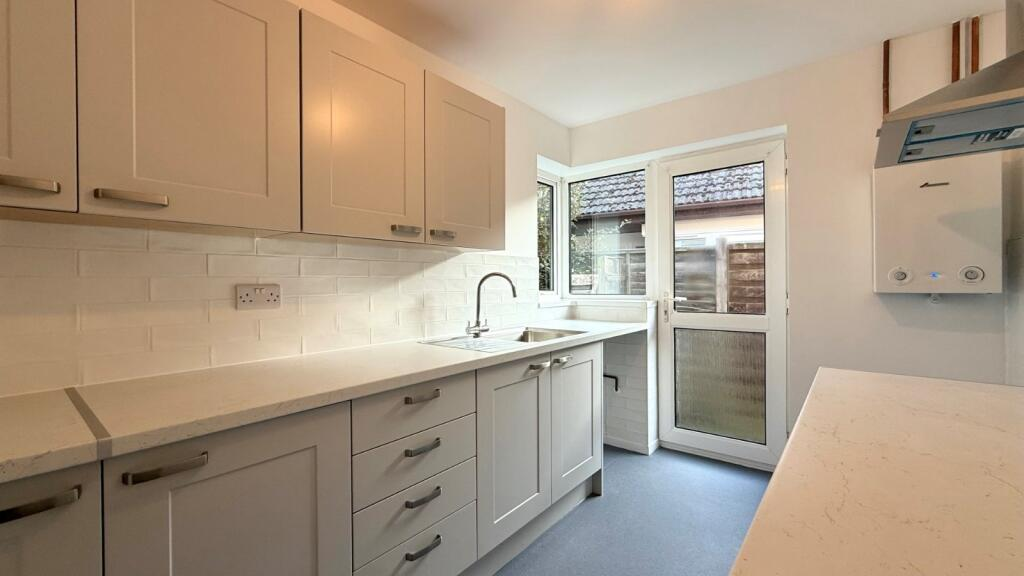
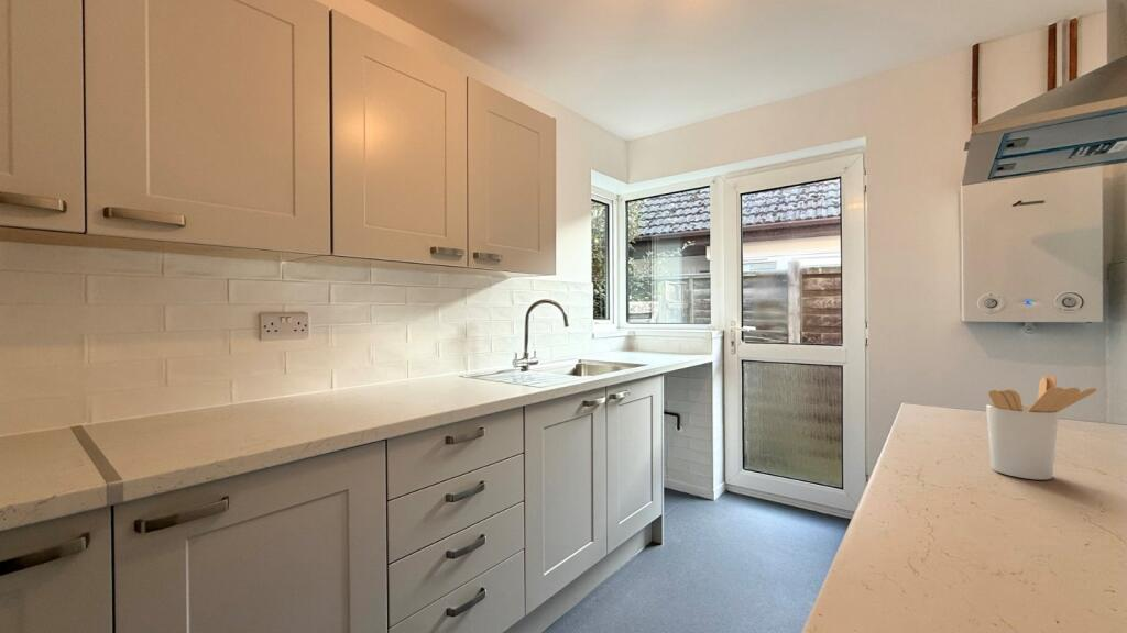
+ utensil holder (1036, 426)
